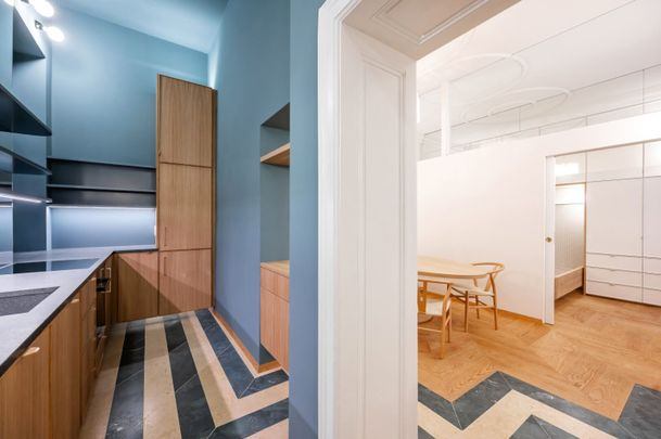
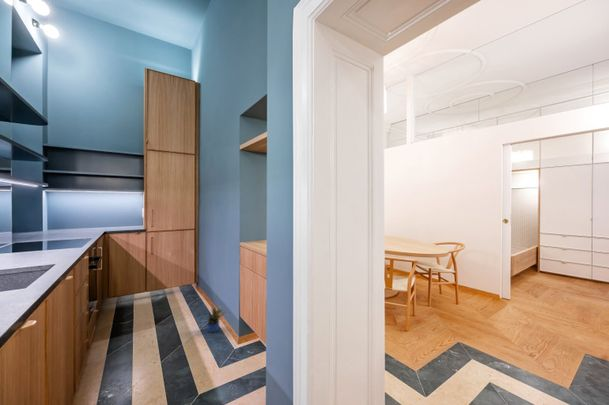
+ potted plant (215, 316)
